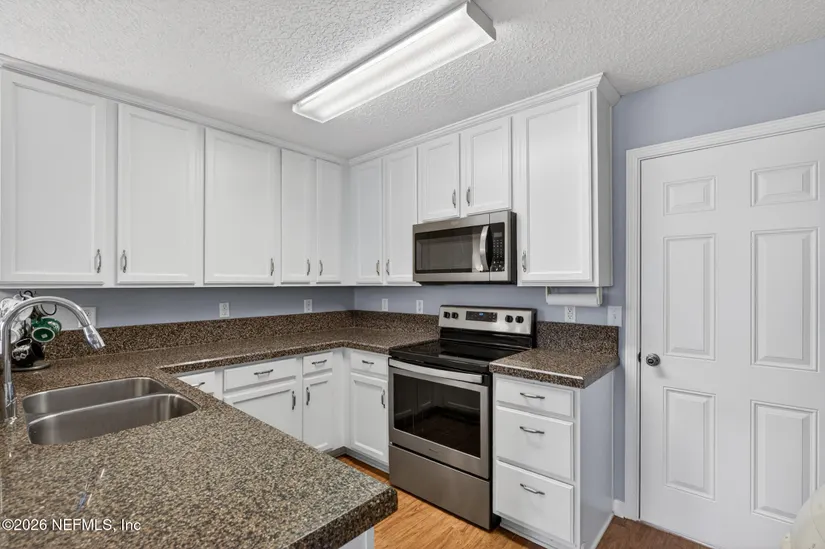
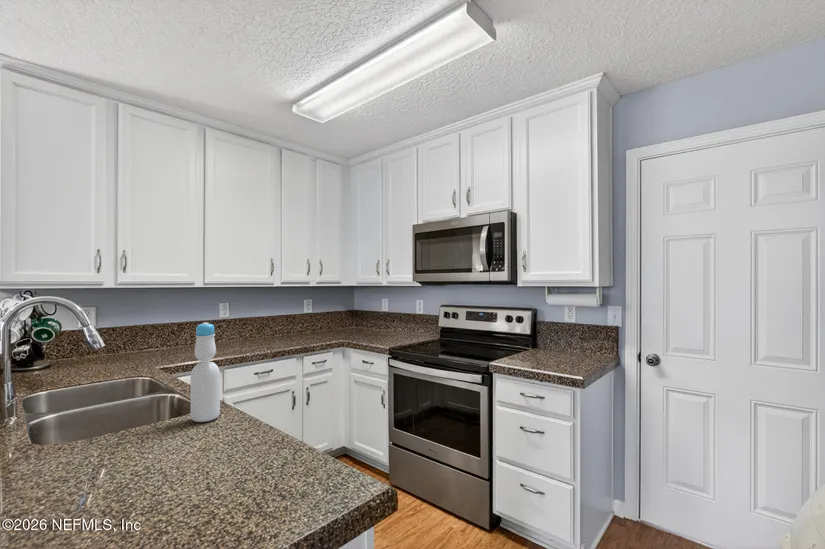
+ bottle (205, 370)
